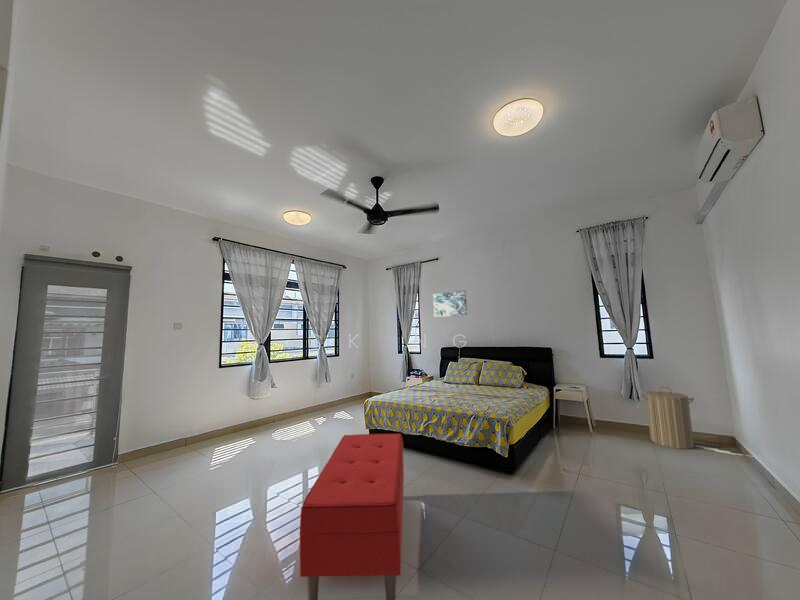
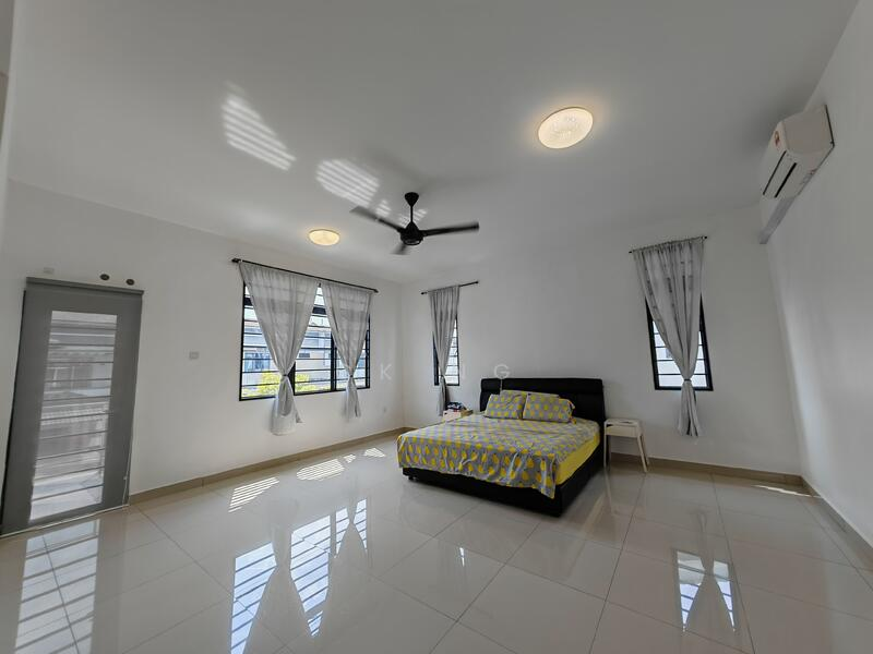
- bench (364, 498)
- laundry hamper (668, 414)
- wall art (449, 304)
